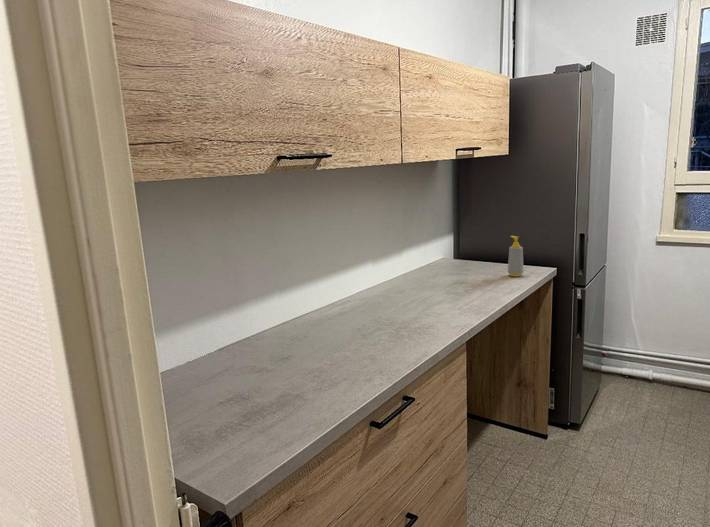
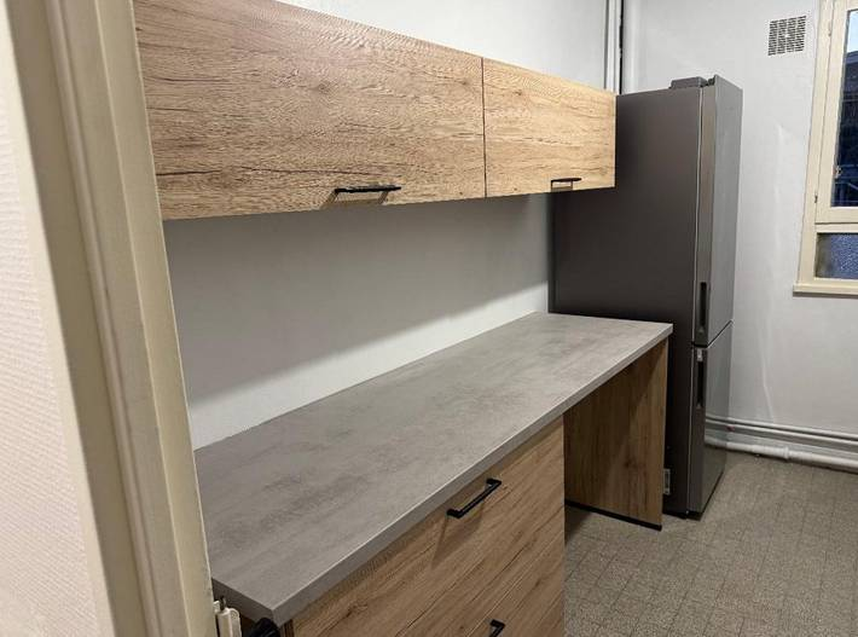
- soap bottle (515, 255)
